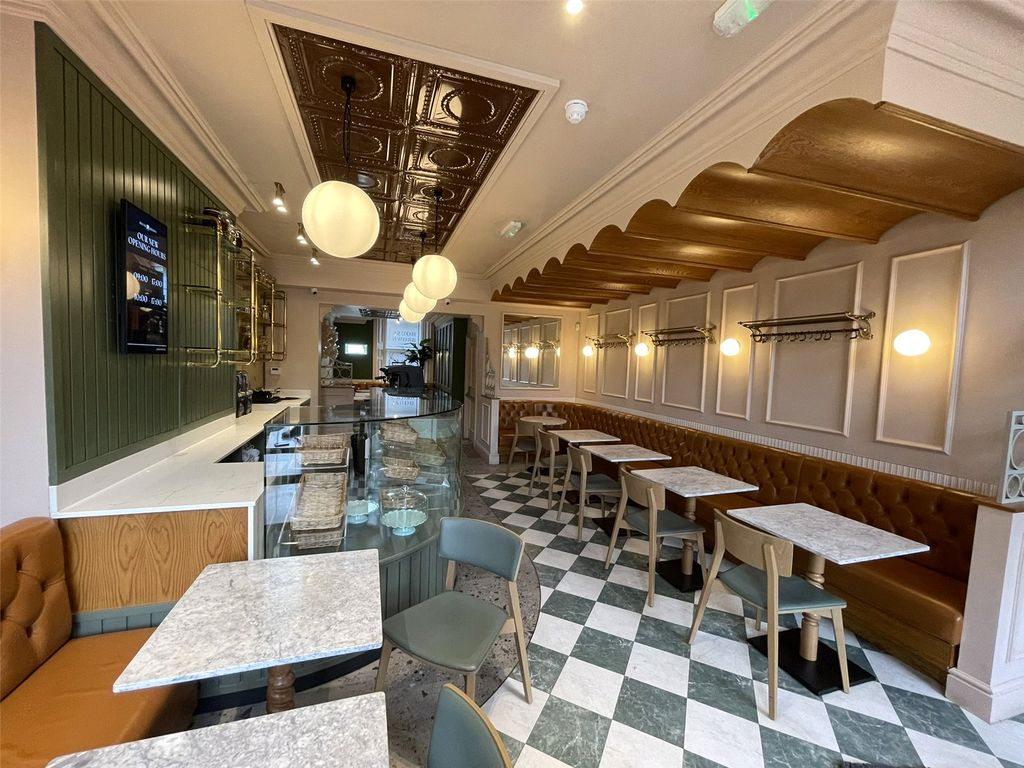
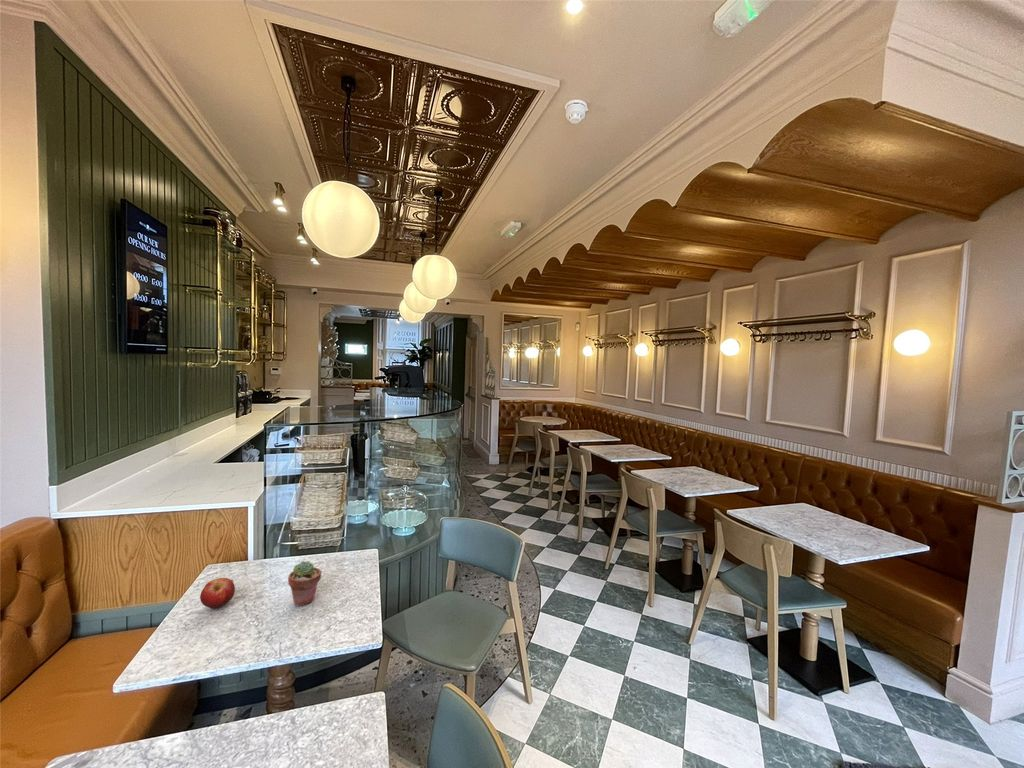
+ fruit (218, 593)
+ potted succulent (304, 581)
